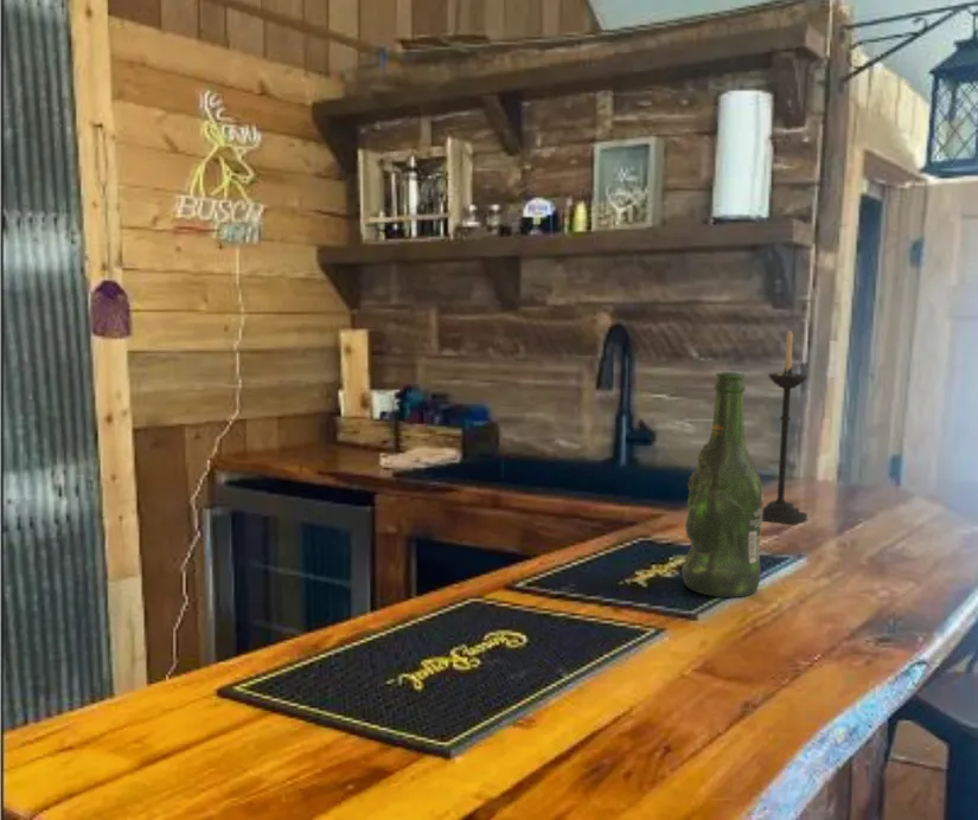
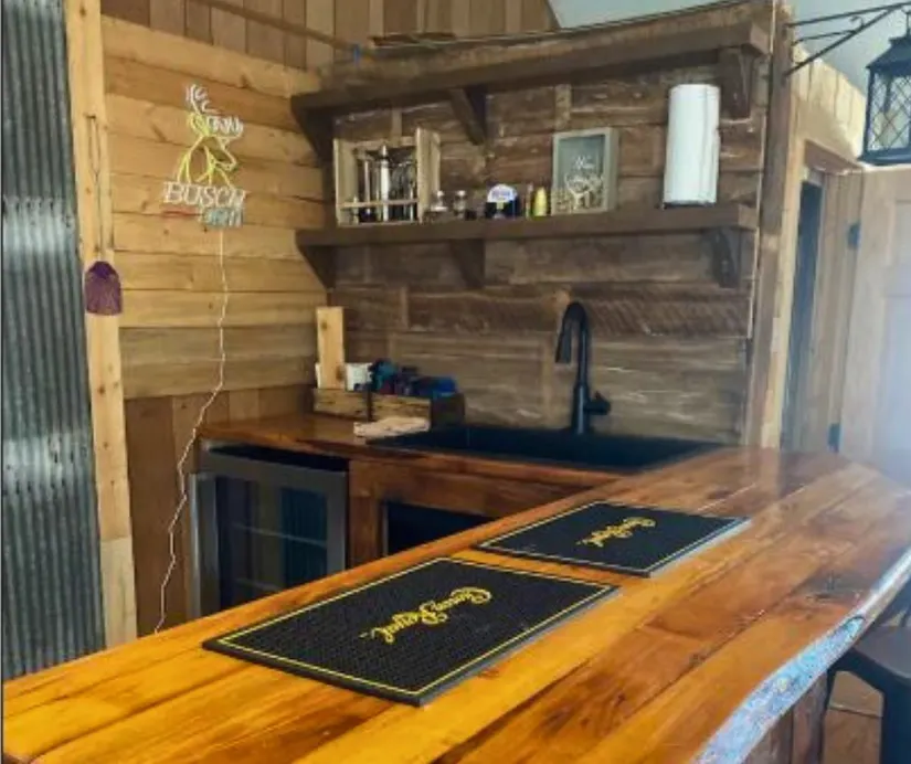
- beer bottle (724, 481)
- candle (785, 424)
